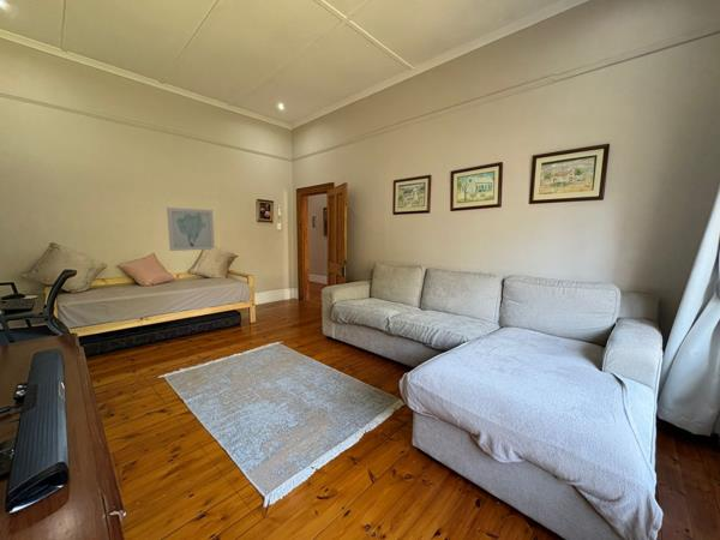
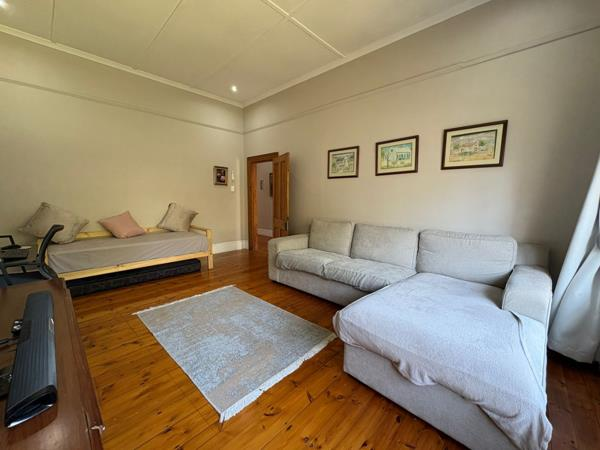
- wall art (192, 229)
